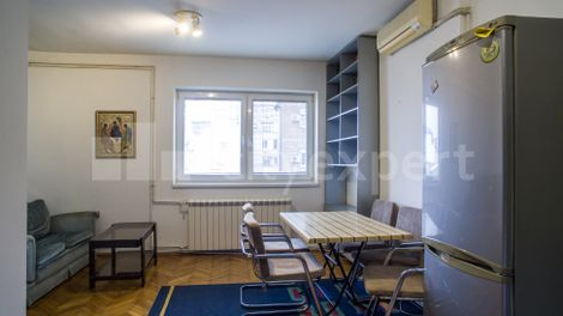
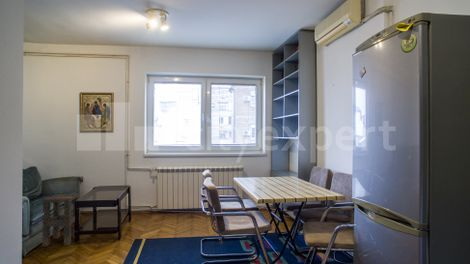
+ side table (62, 218)
